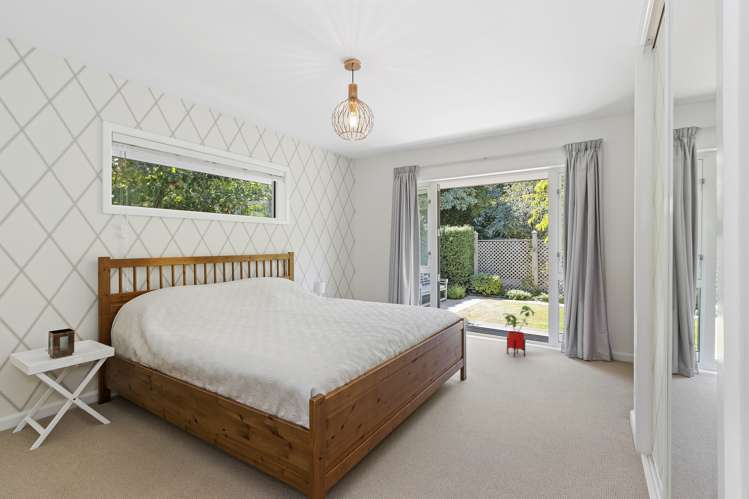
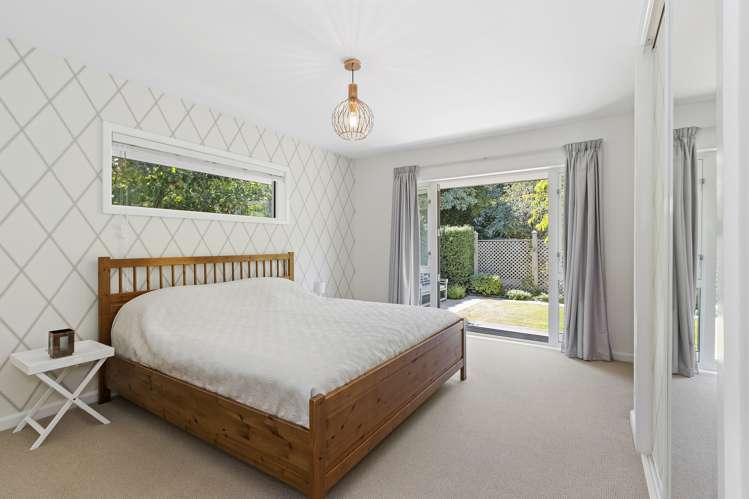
- house plant (517, 329)
